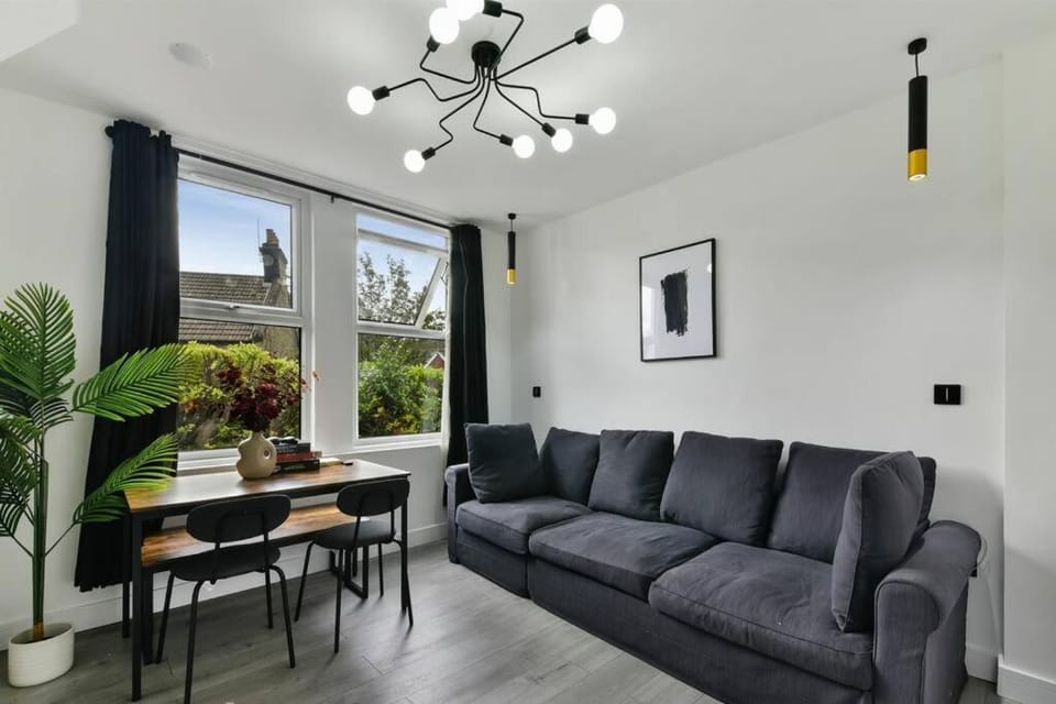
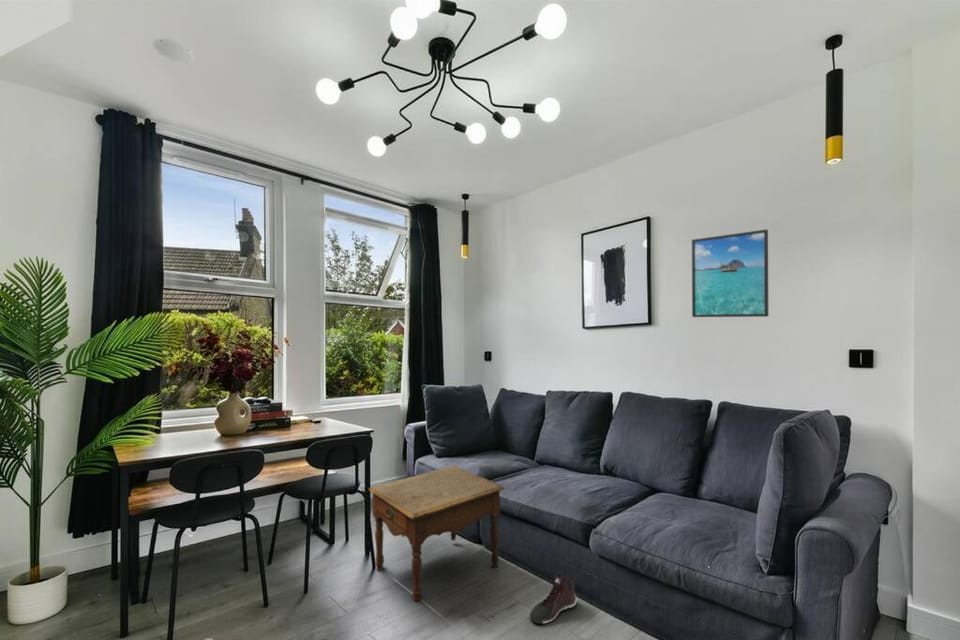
+ side table (436, 526)
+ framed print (727, 275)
+ sneaker (552, 593)
